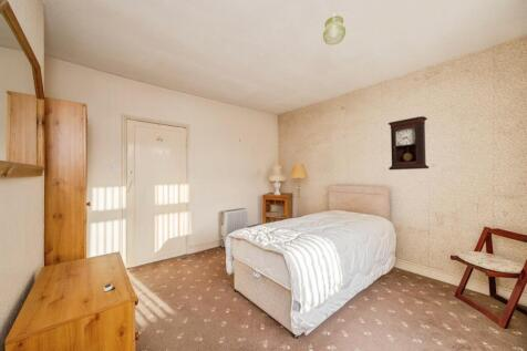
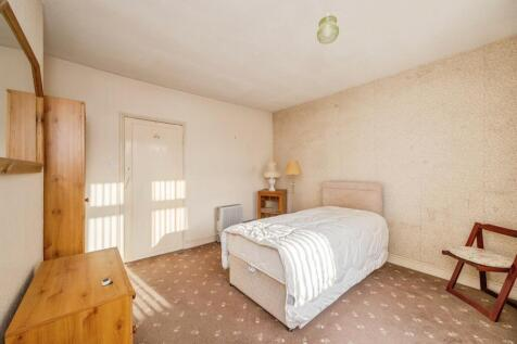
- pendulum clock (406, 144)
